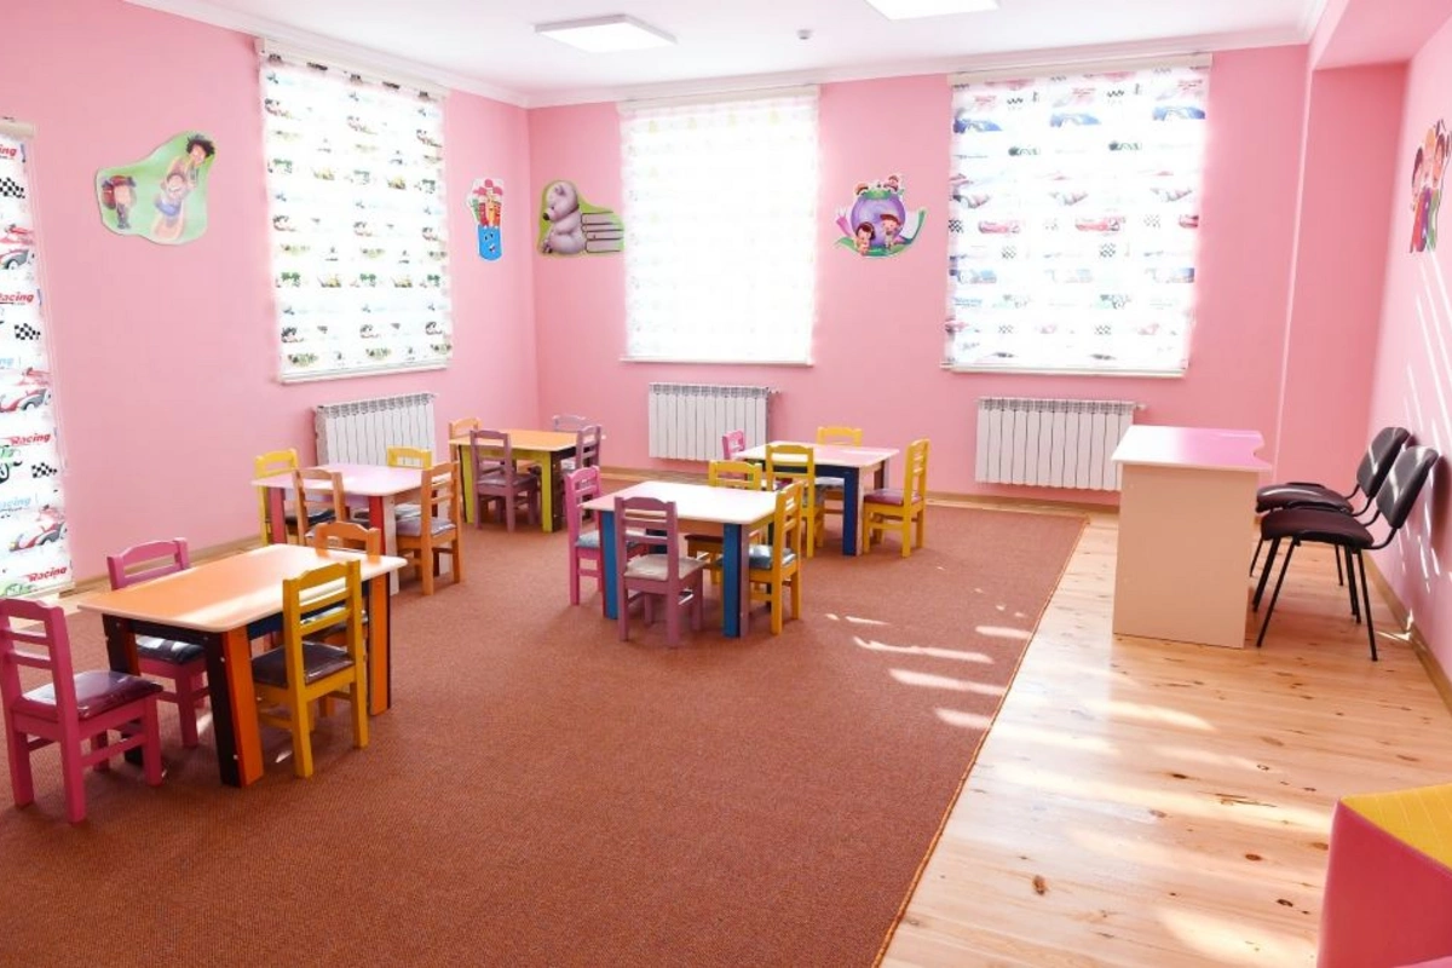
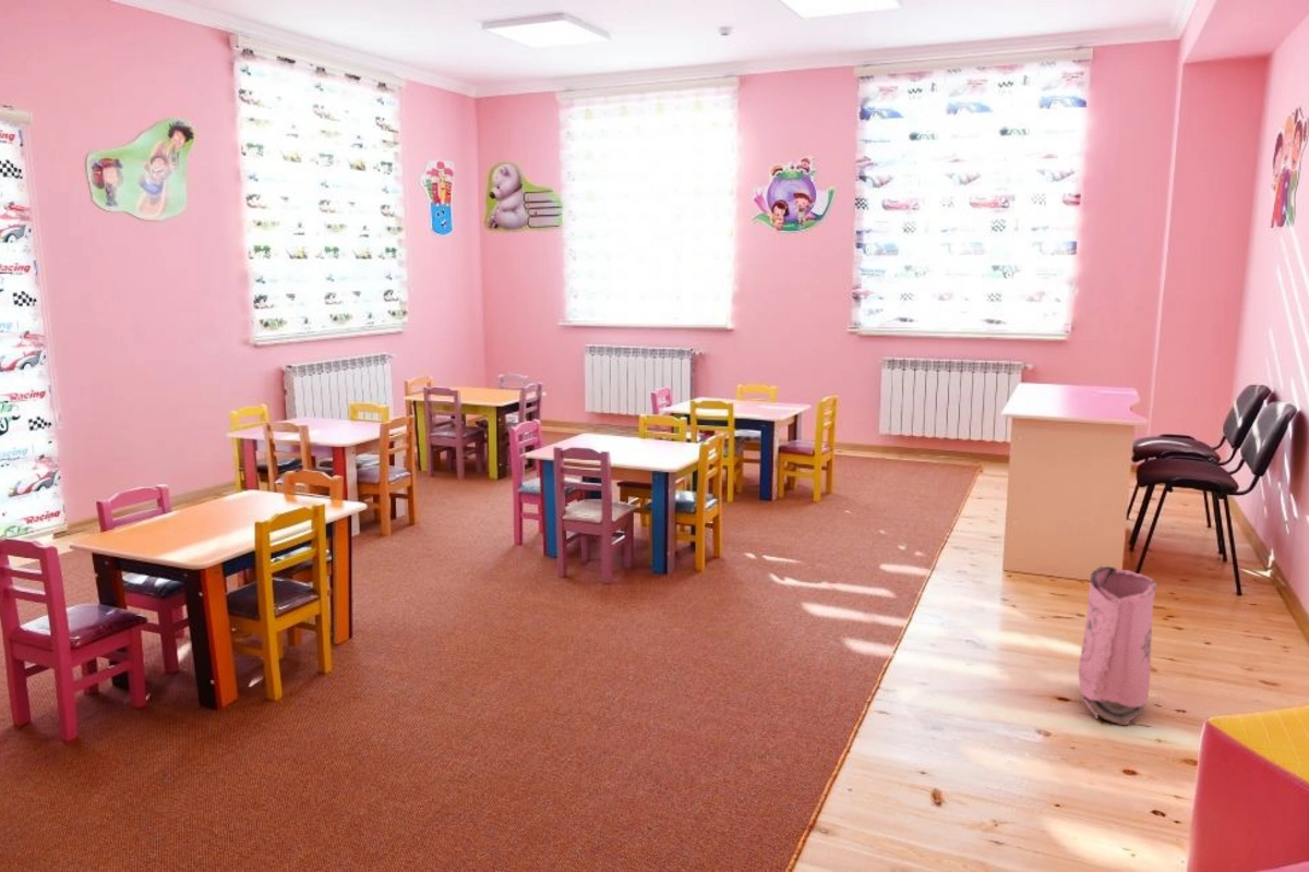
+ bag (1116, 643)
